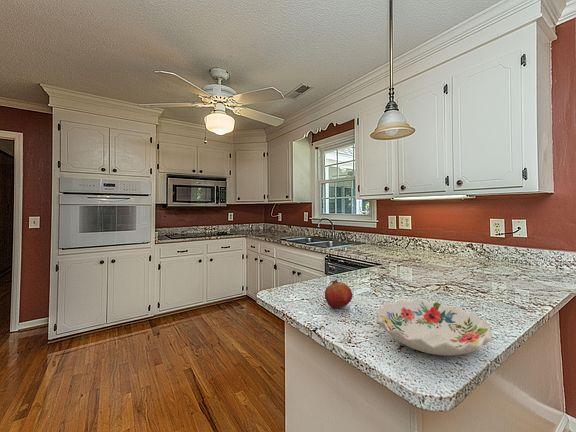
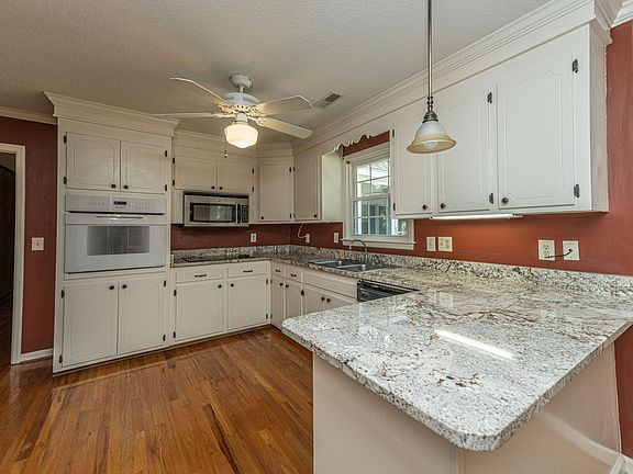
- decorative bowl (429, 327)
- fruit (338, 293)
